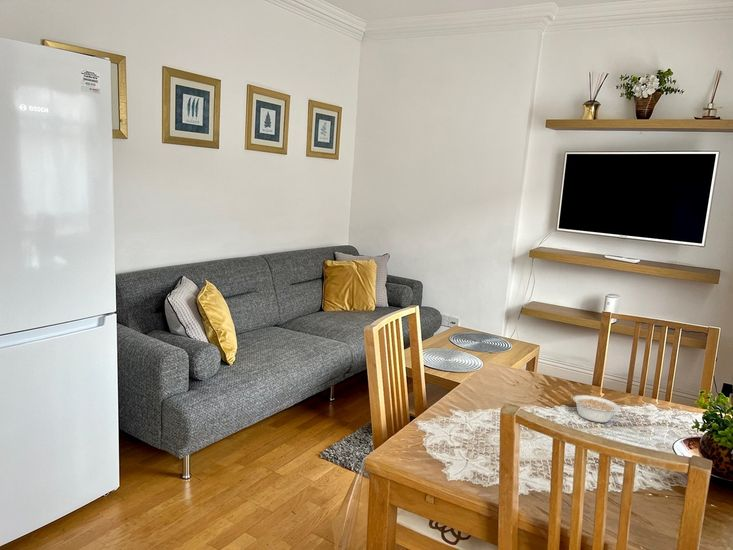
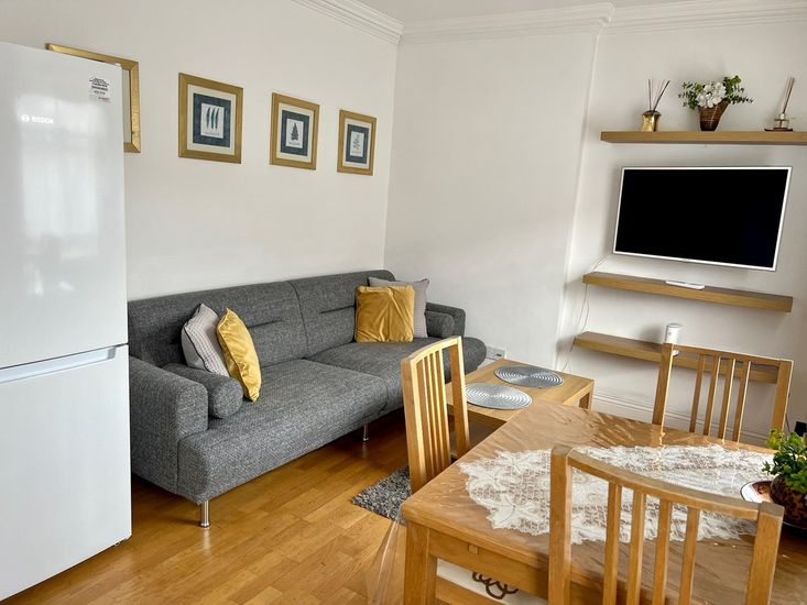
- legume (596, 408)
